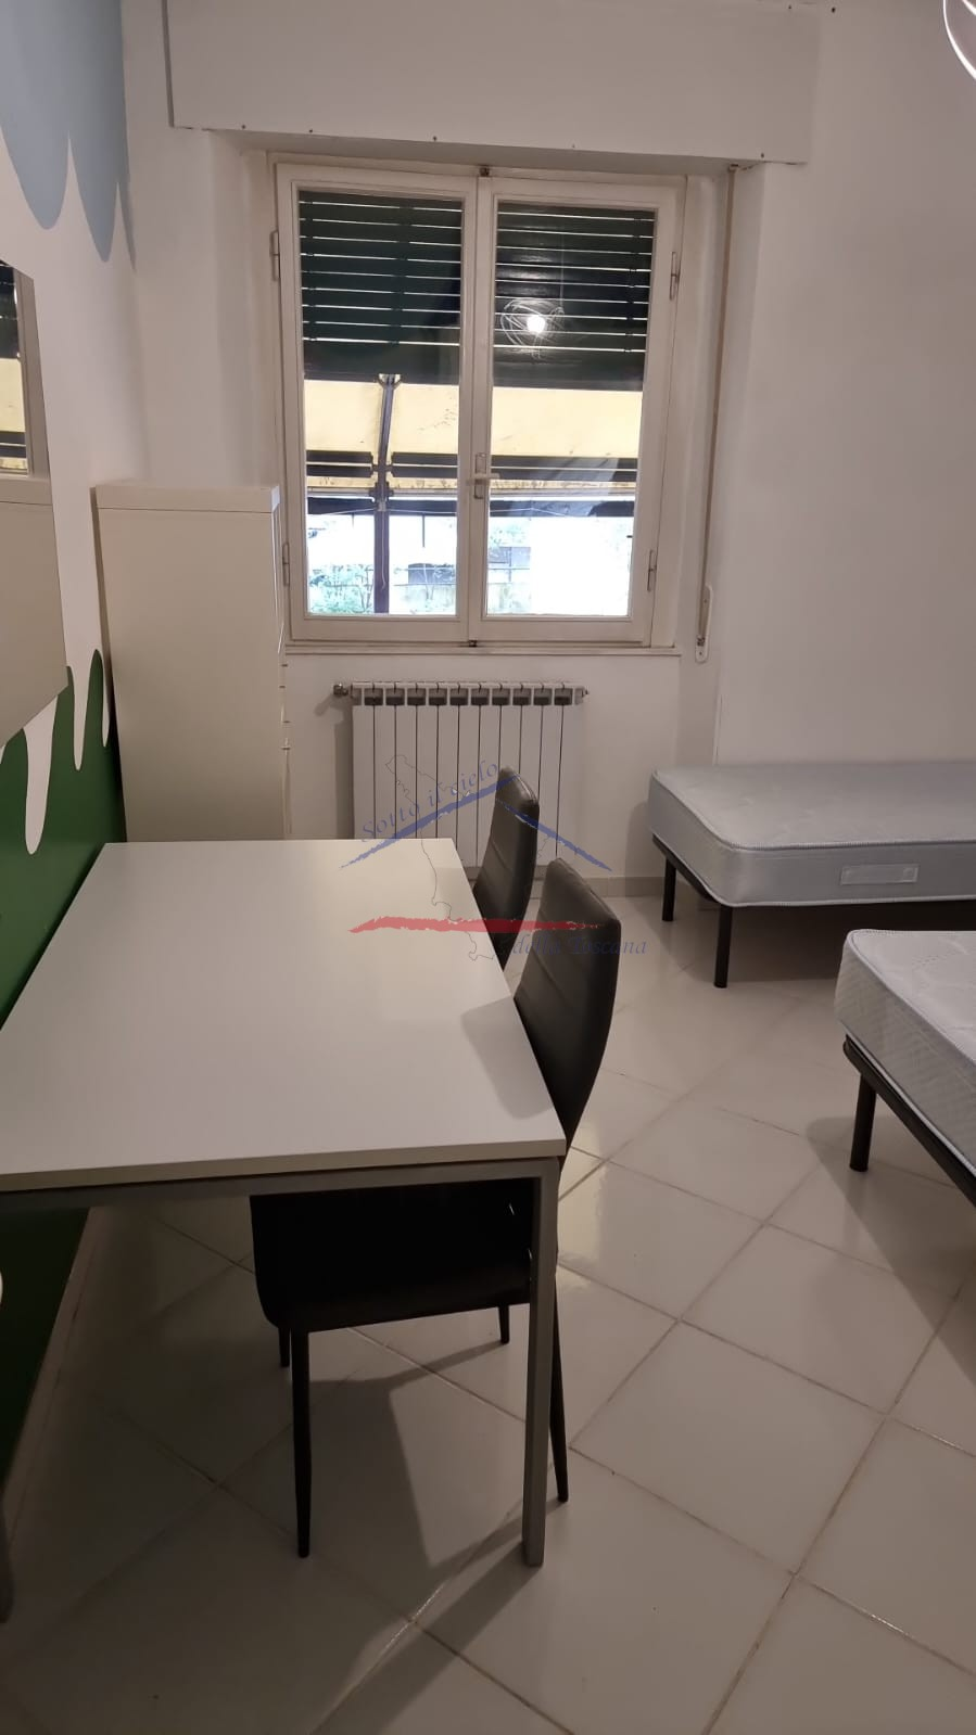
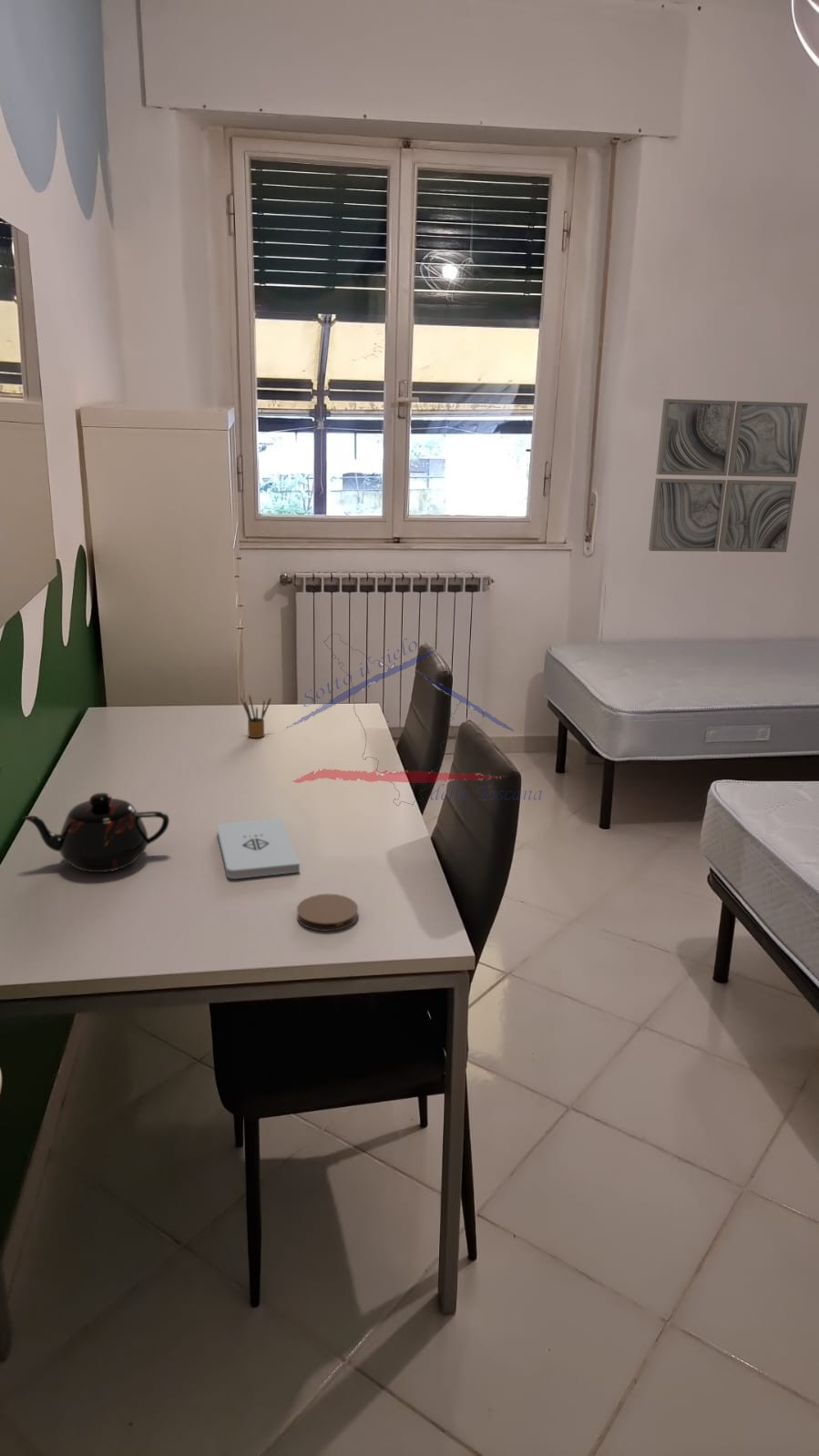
+ coaster (327, 911)
+ pencil box (256, 716)
+ wall art (726, 475)
+ notepad (256, 847)
+ teapot (97, 828)
